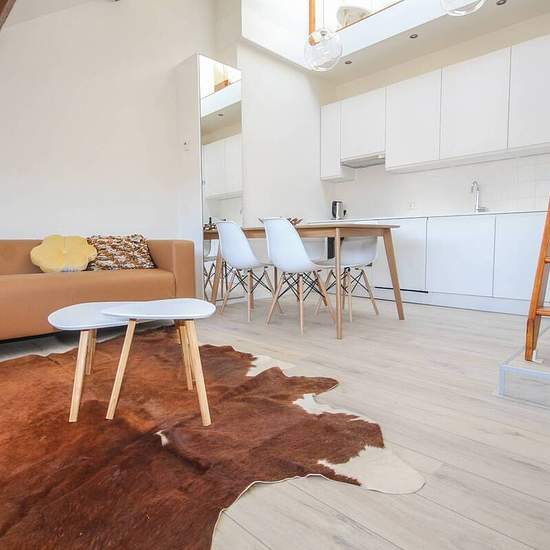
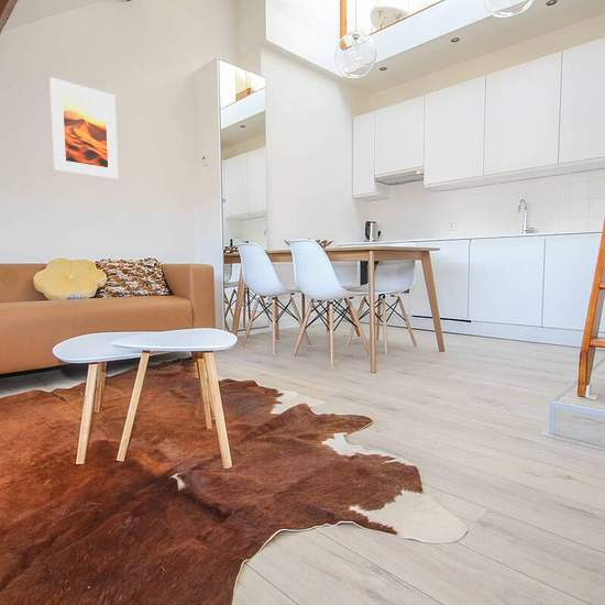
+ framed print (86, 131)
